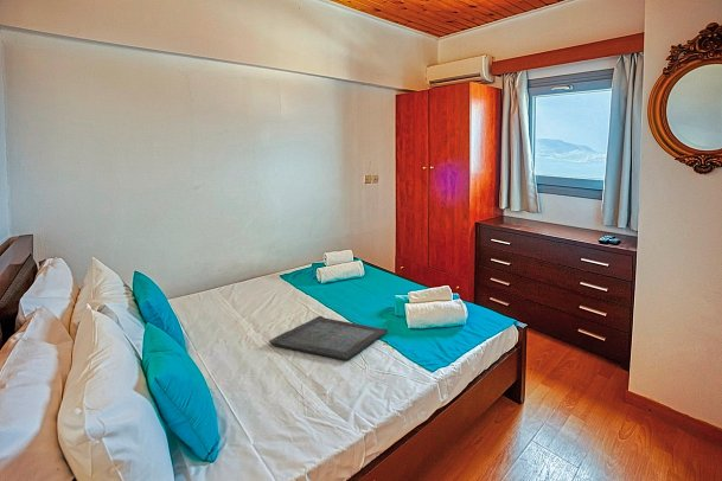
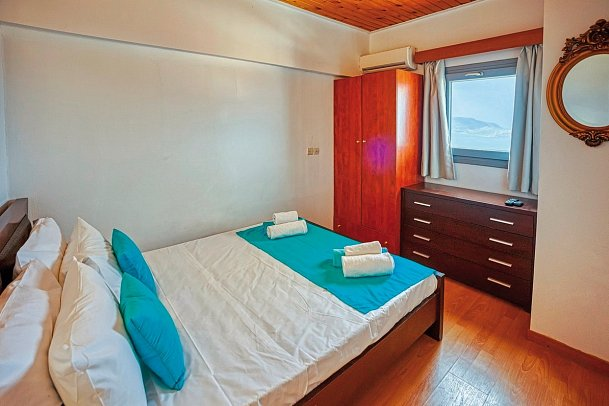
- serving tray (330, 335)
